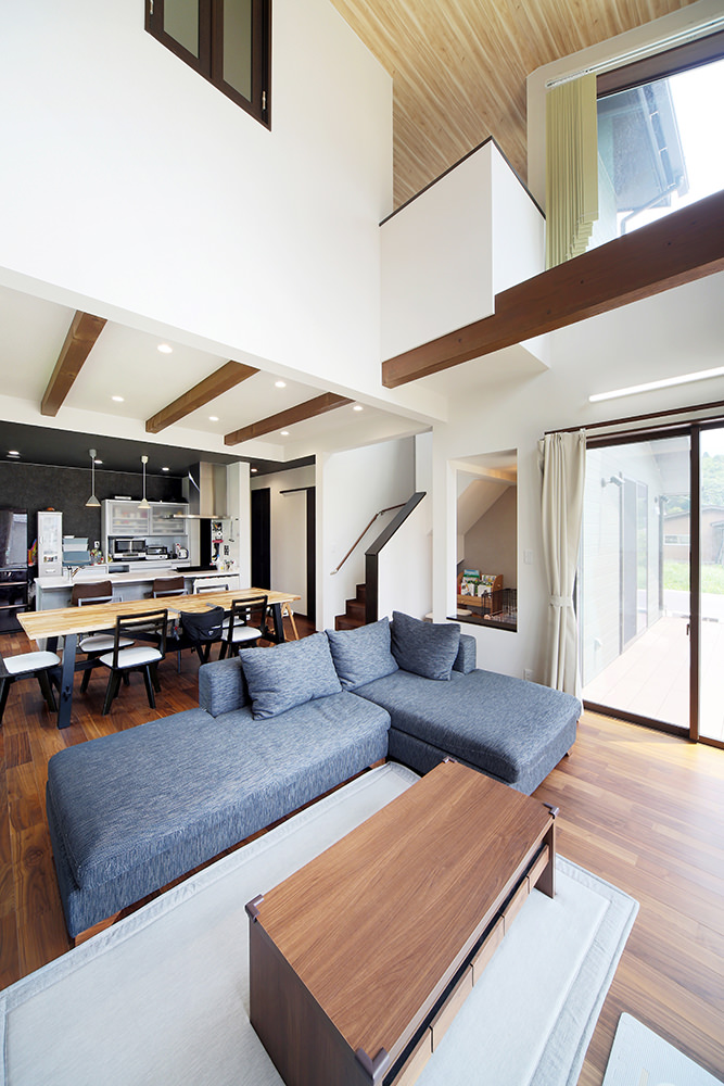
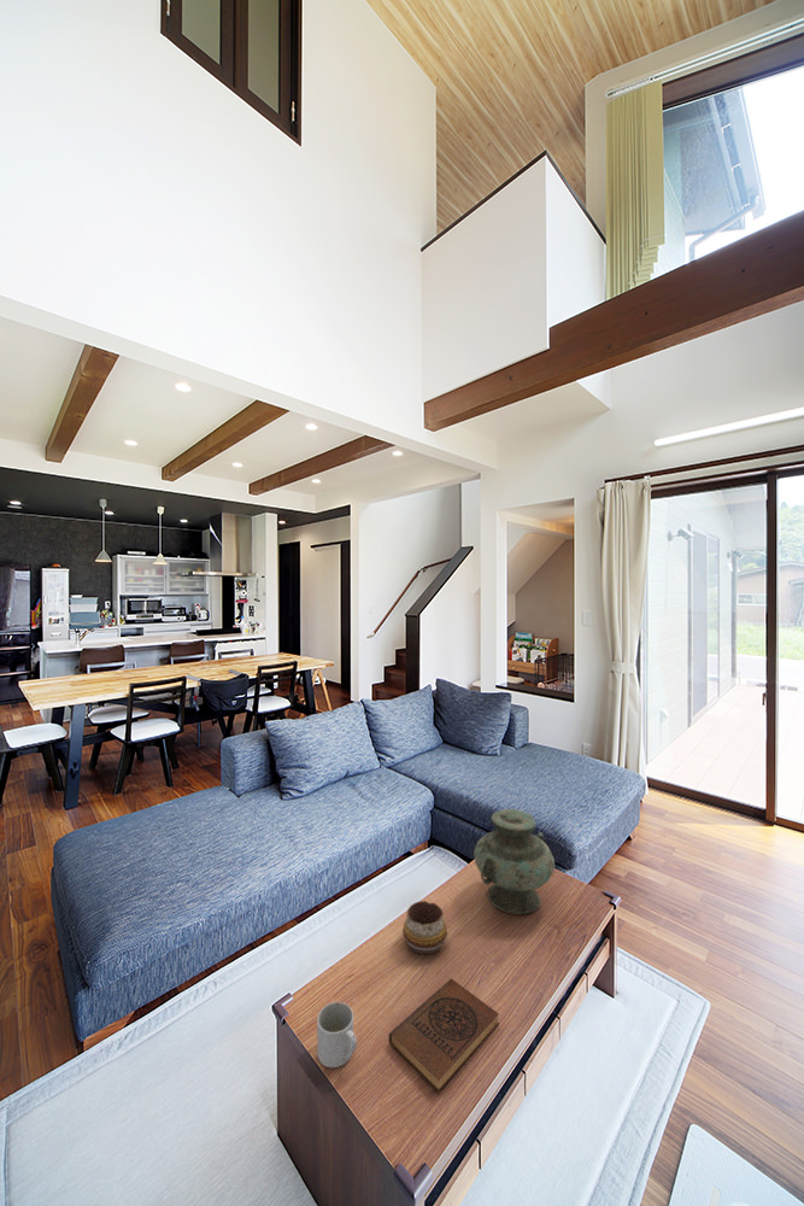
+ decorative bowl (424, 926)
+ mug (339, 1037)
+ vase (513, 855)
+ book (445, 1028)
